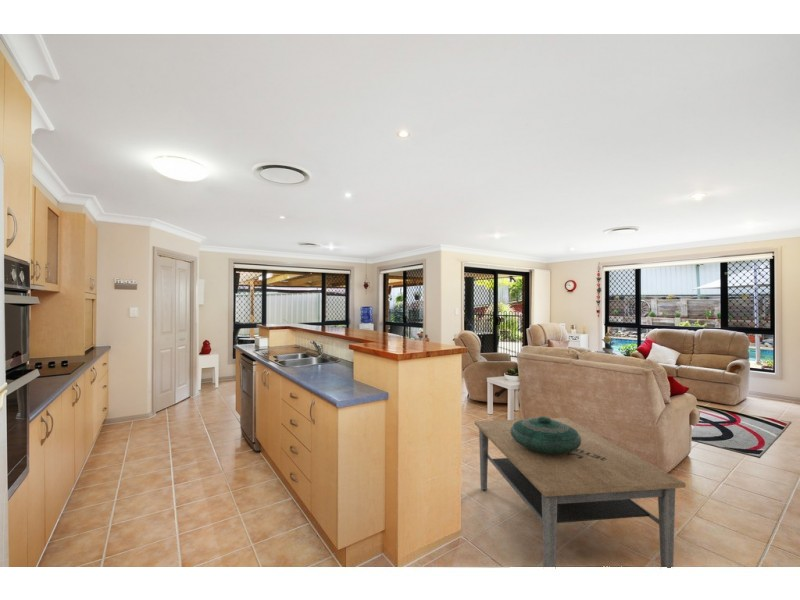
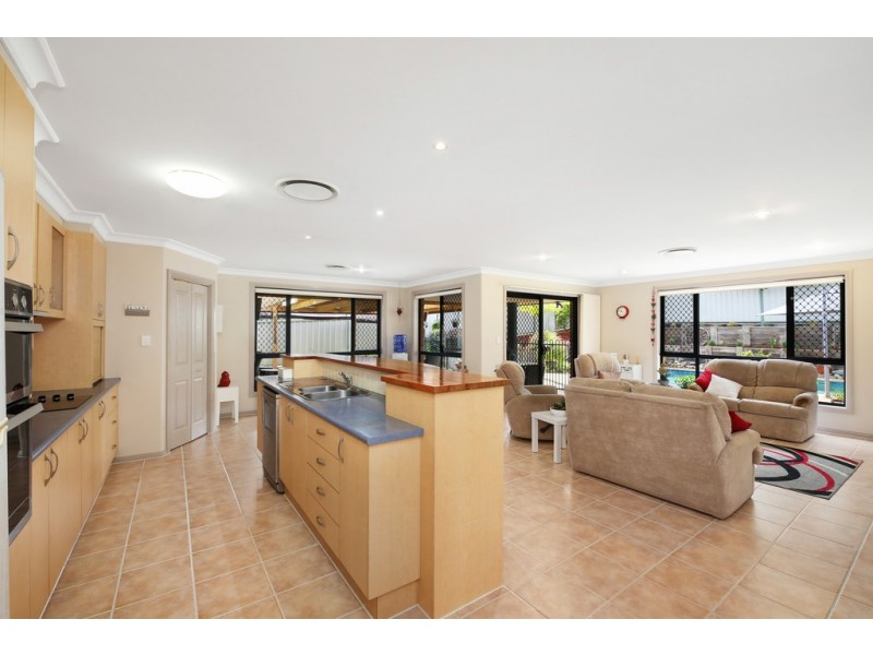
- coffee table (558, 484)
- decorative bowl (544, 431)
